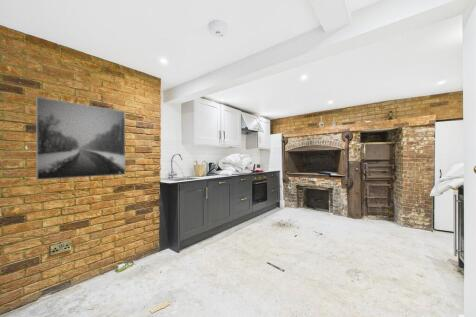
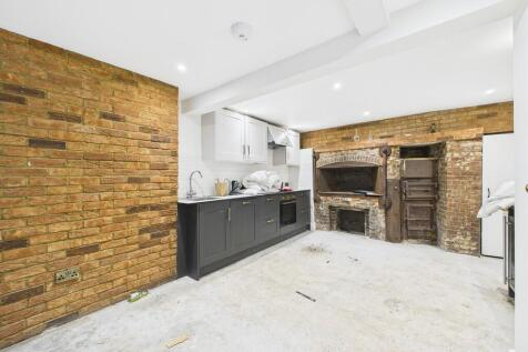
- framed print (86, 141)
